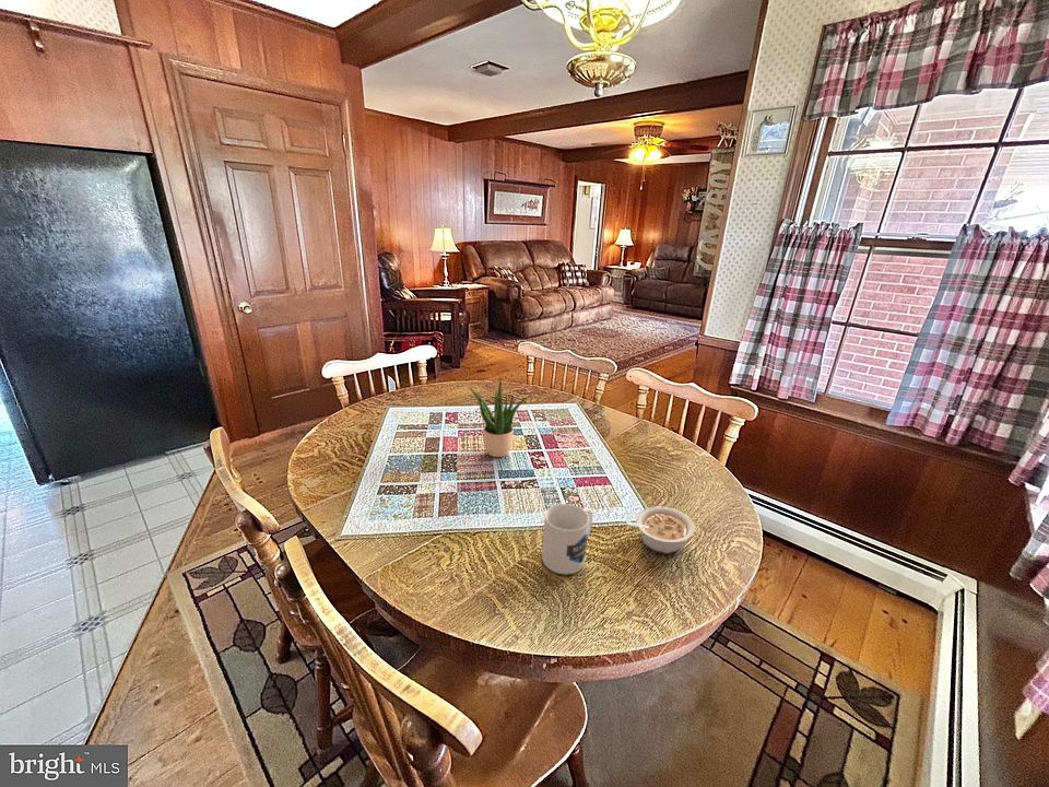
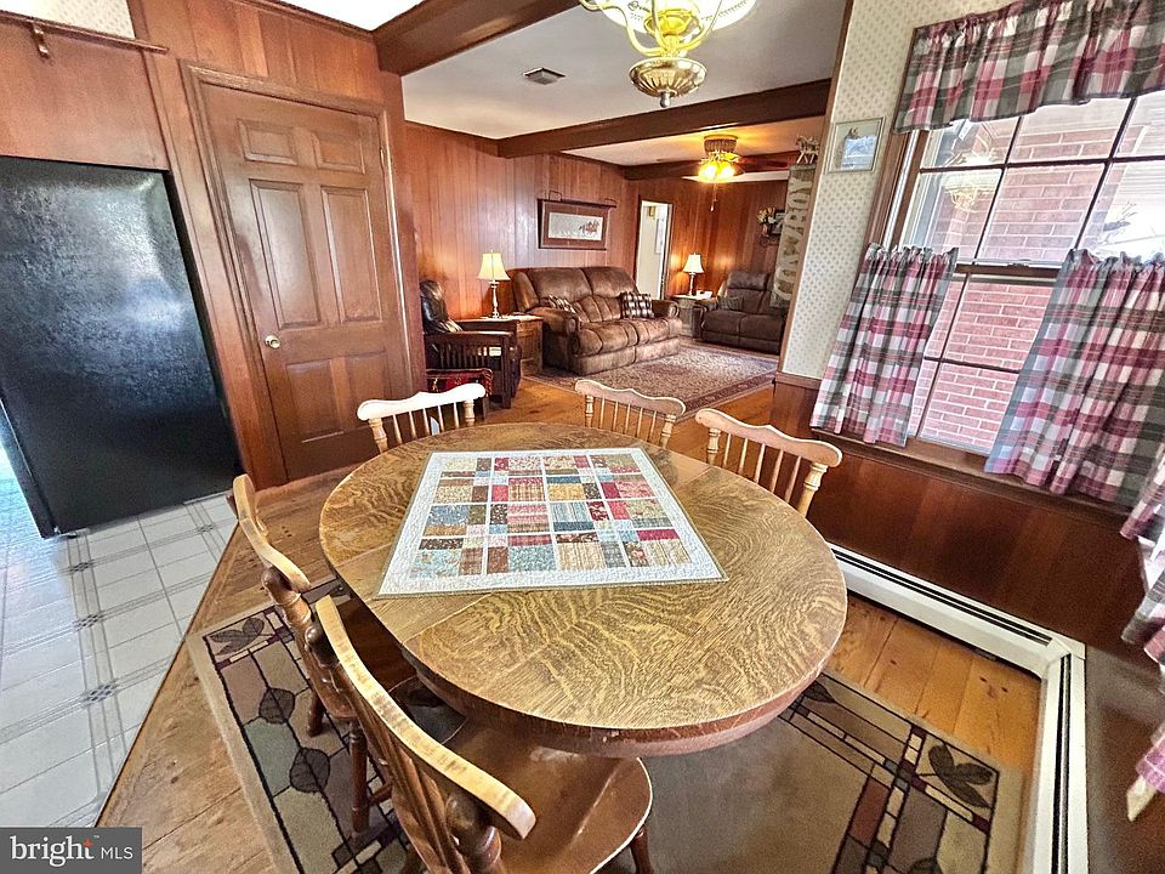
- mug (570, 536)
- legume (662, 531)
- potted plant (497, 415)
